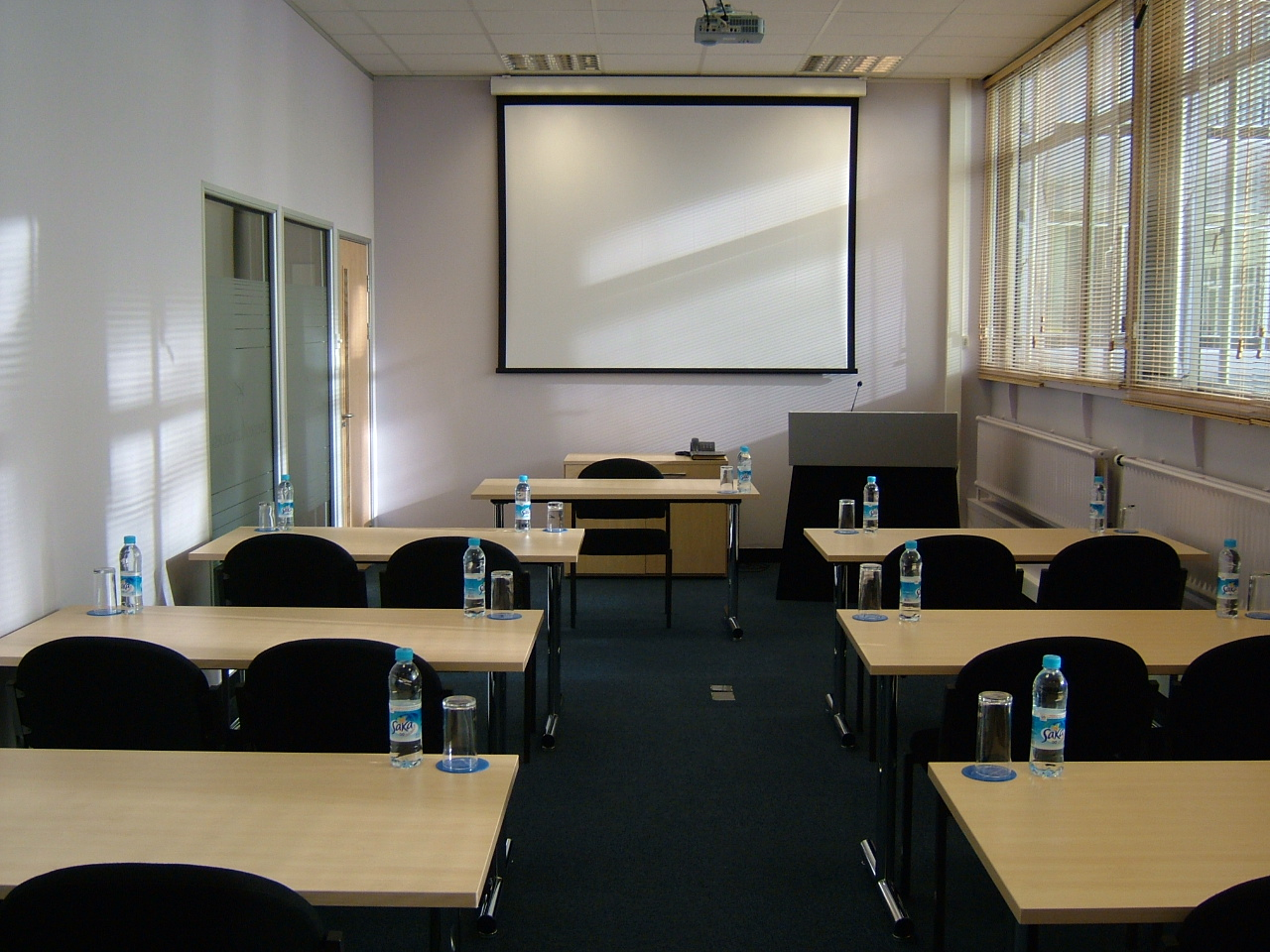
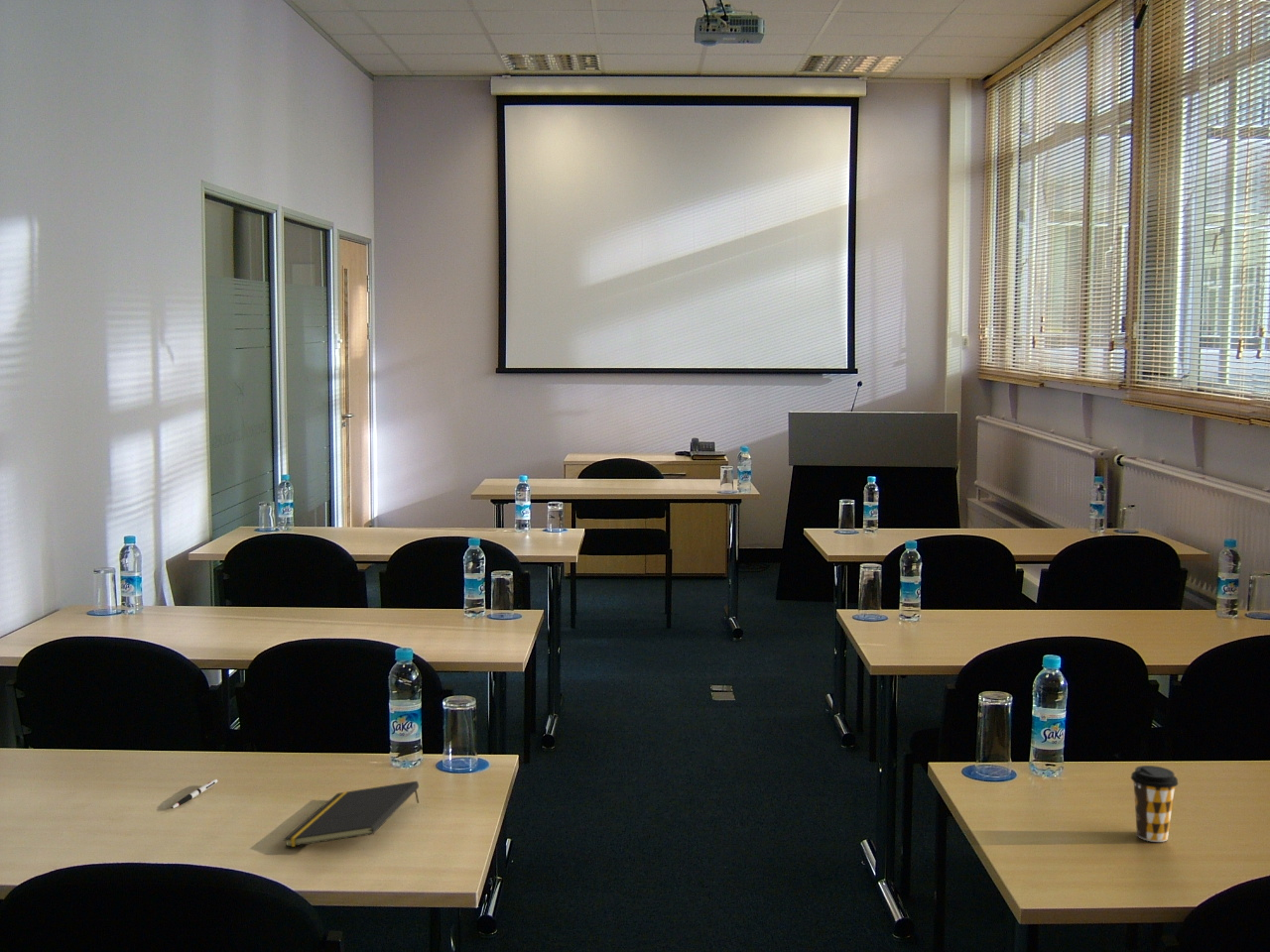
+ notepad (354, 812)
+ pen (194, 793)
+ coffee cup (1153, 803)
